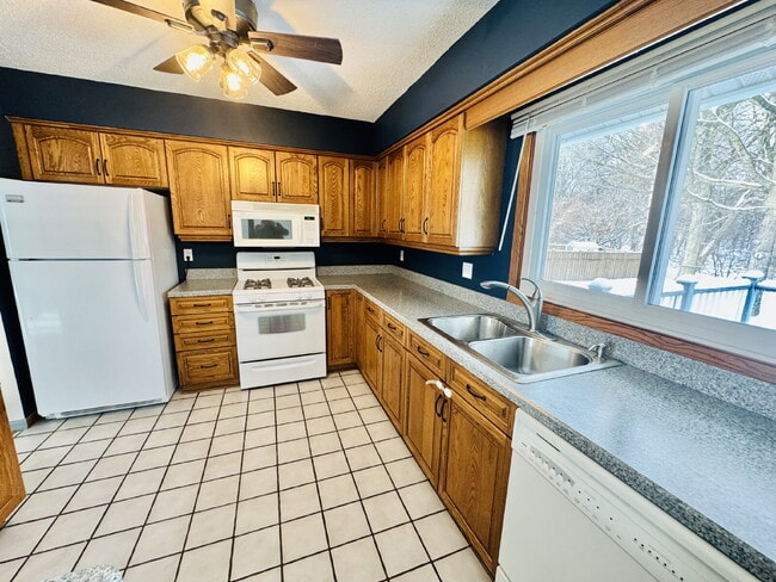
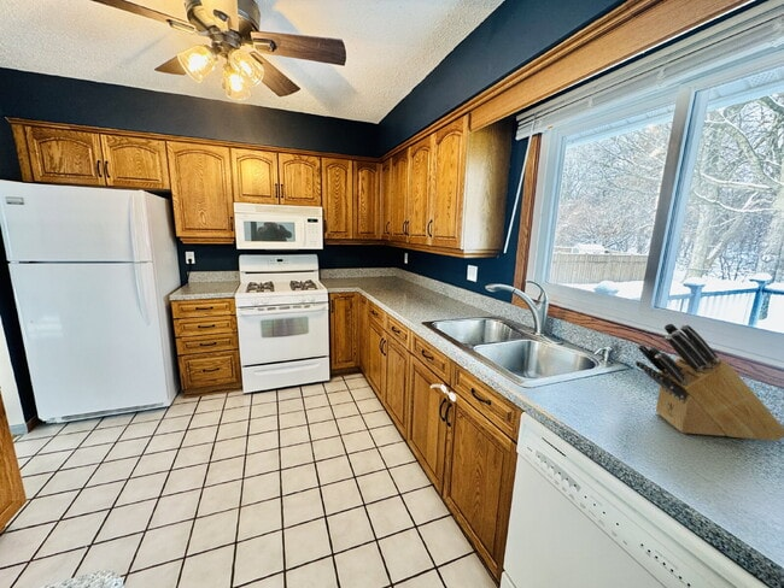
+ knife block (709, 376)
